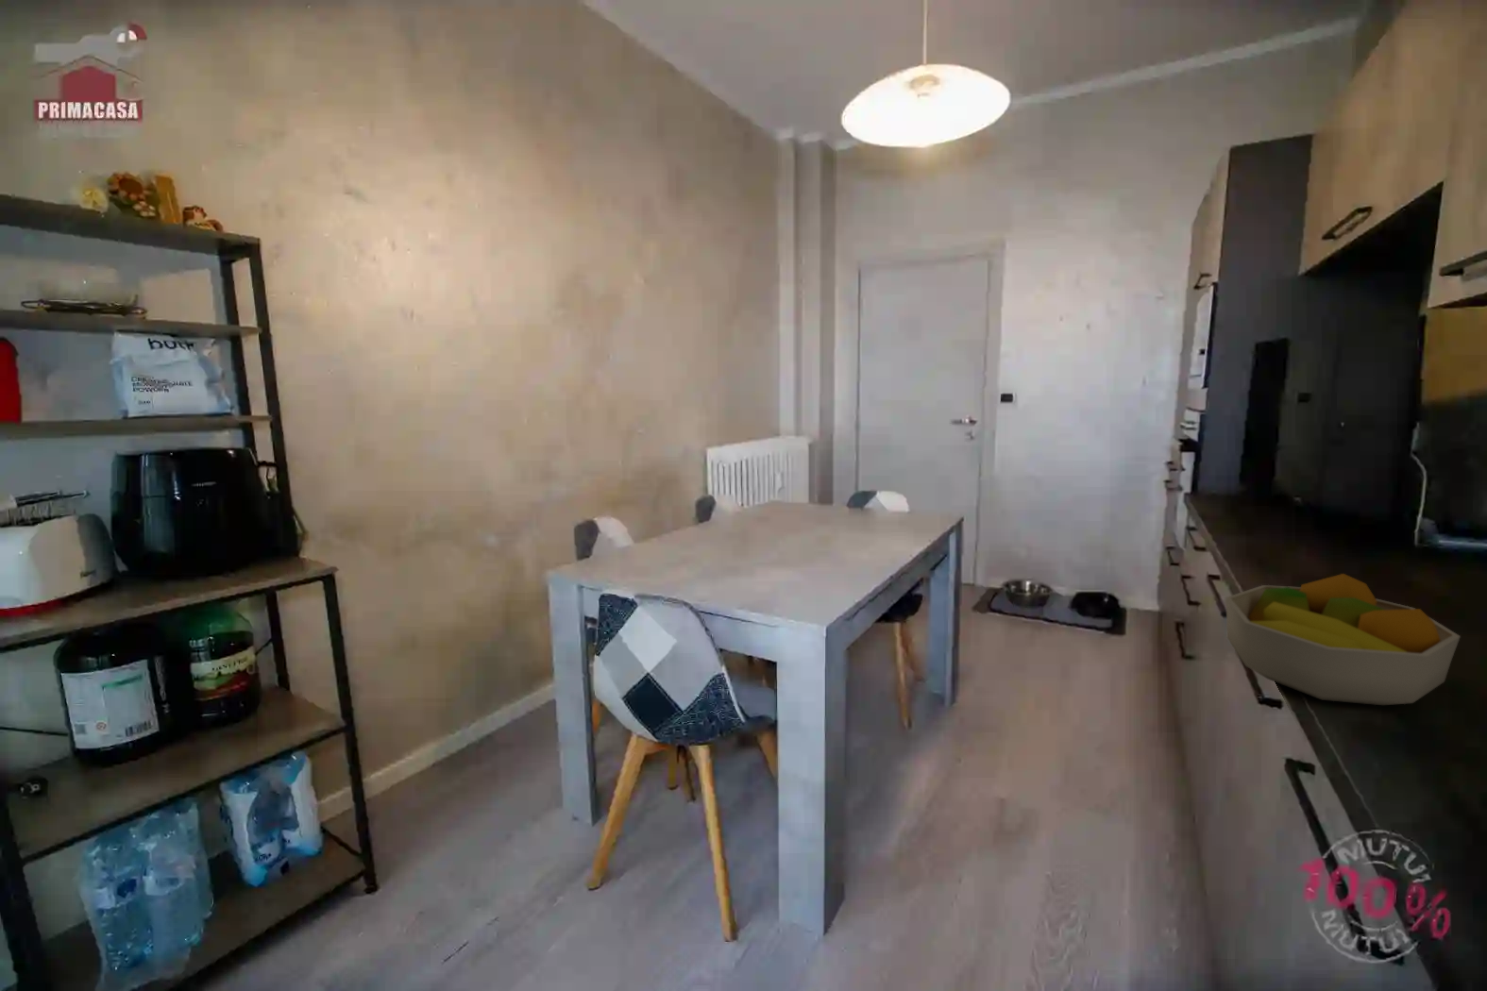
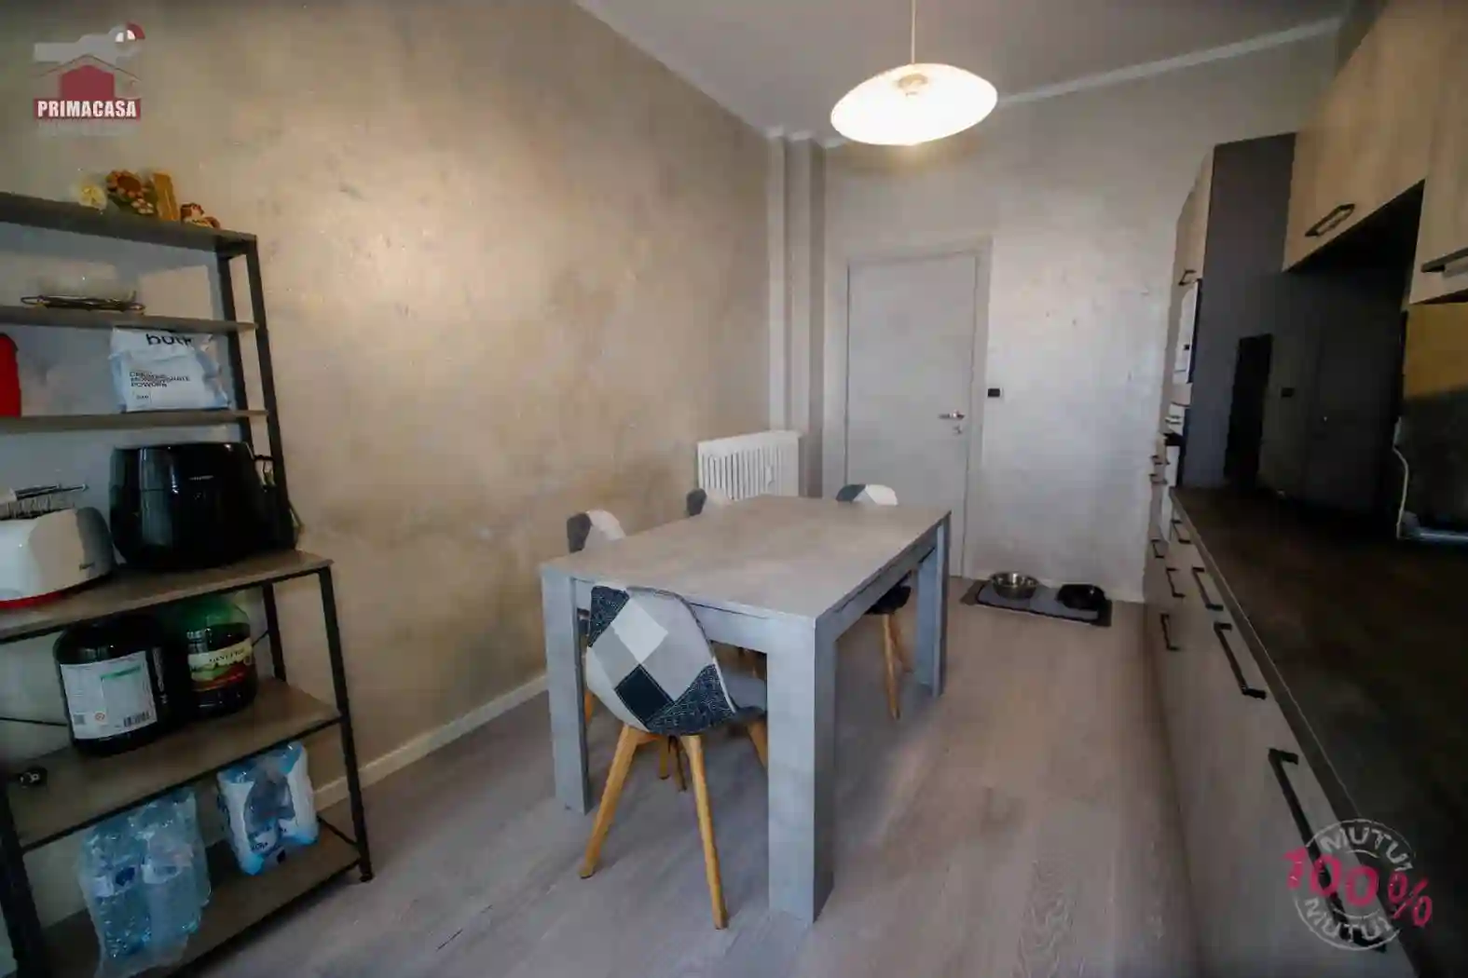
- fruit bowl (1329, 630)
